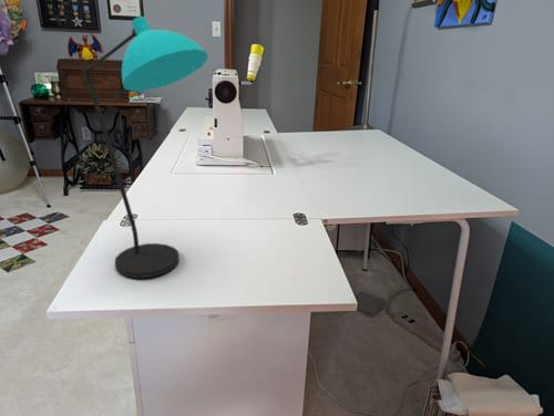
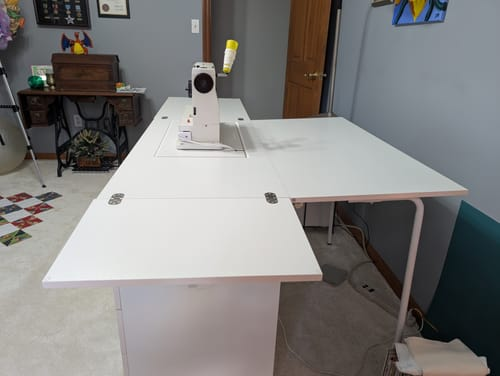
- desk lamp (115, 159)
